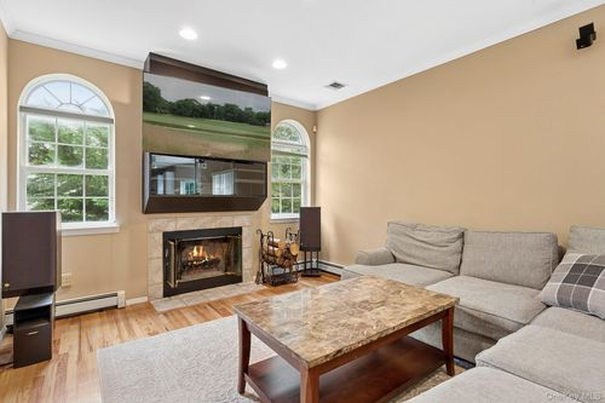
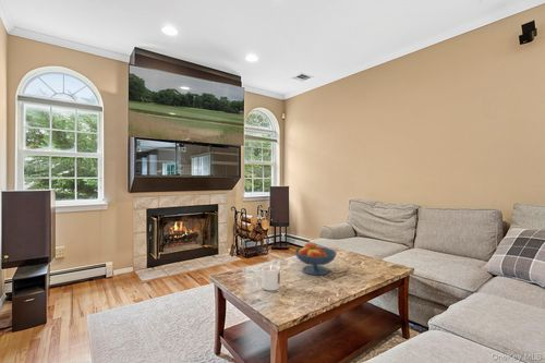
+ fruit bowl (315, 257)
+ candle (270, 275)
